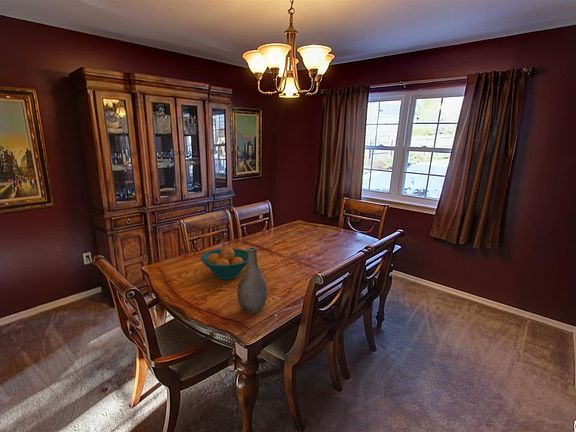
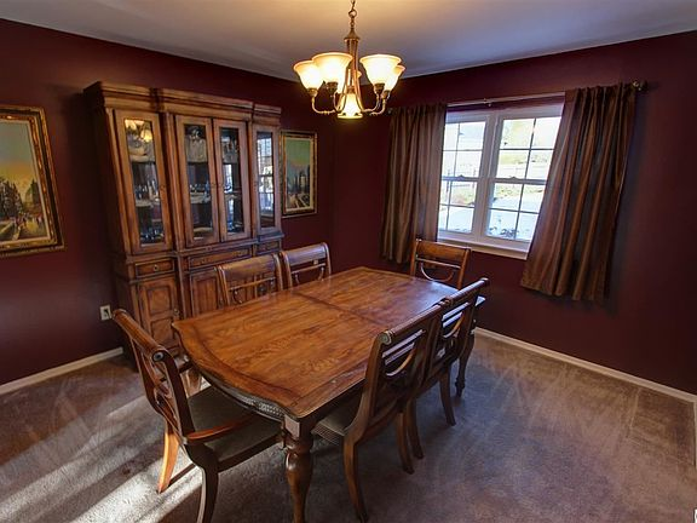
- vase (252, 279)
- fruit bowl (227, 261)
